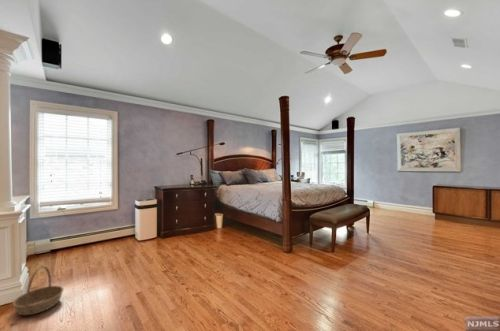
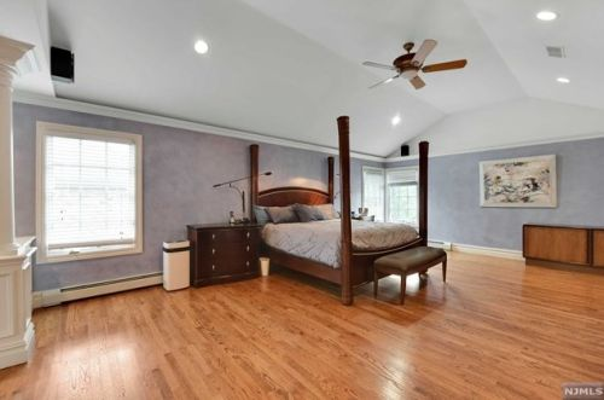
- basket (39, 288)
